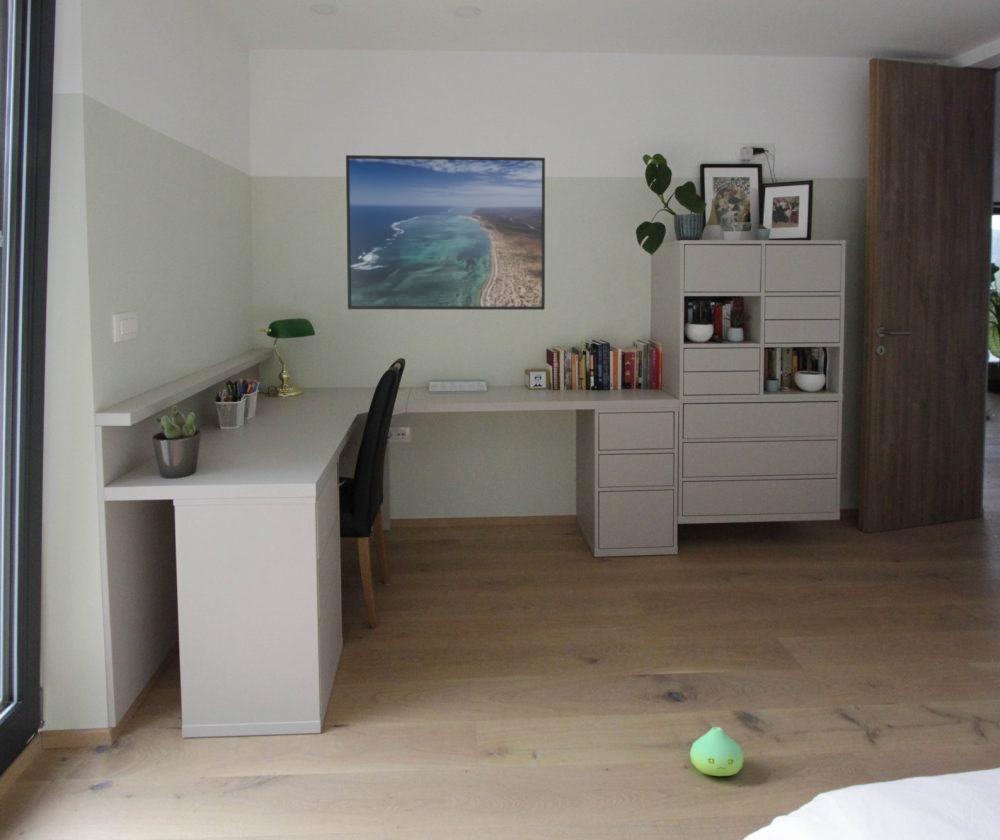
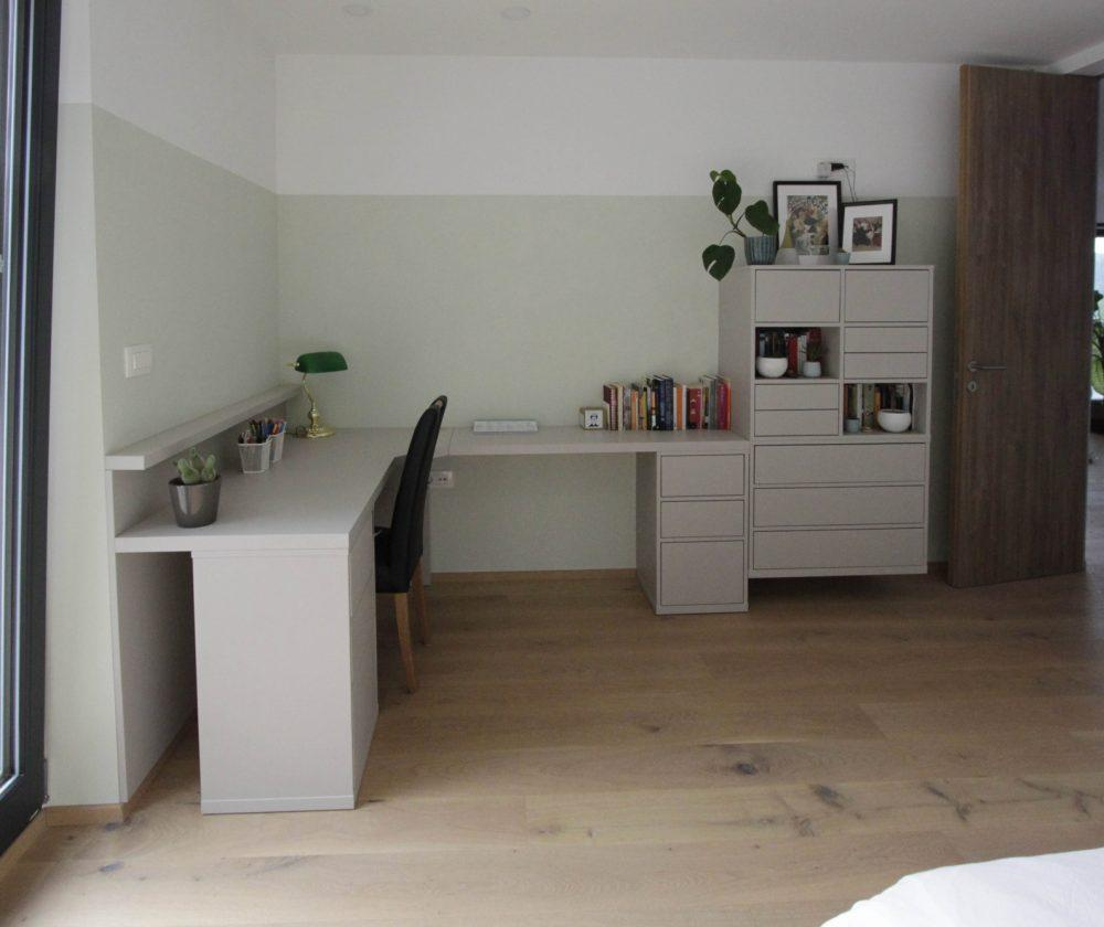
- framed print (446, 233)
- plush toy (716, 750)
